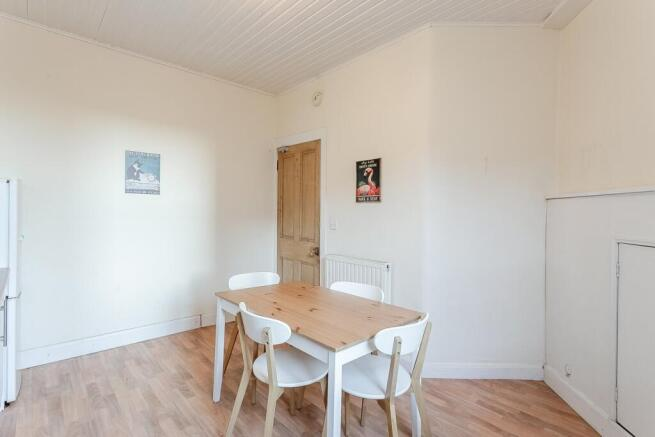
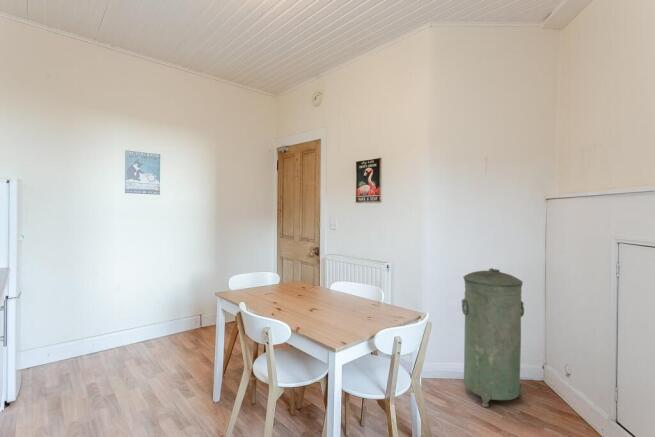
+ trash can (492, 331)
